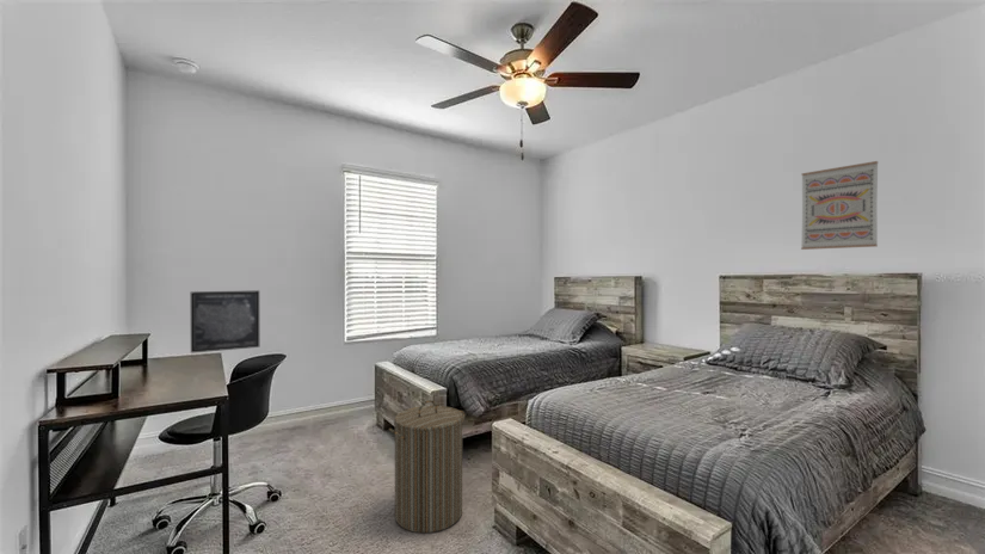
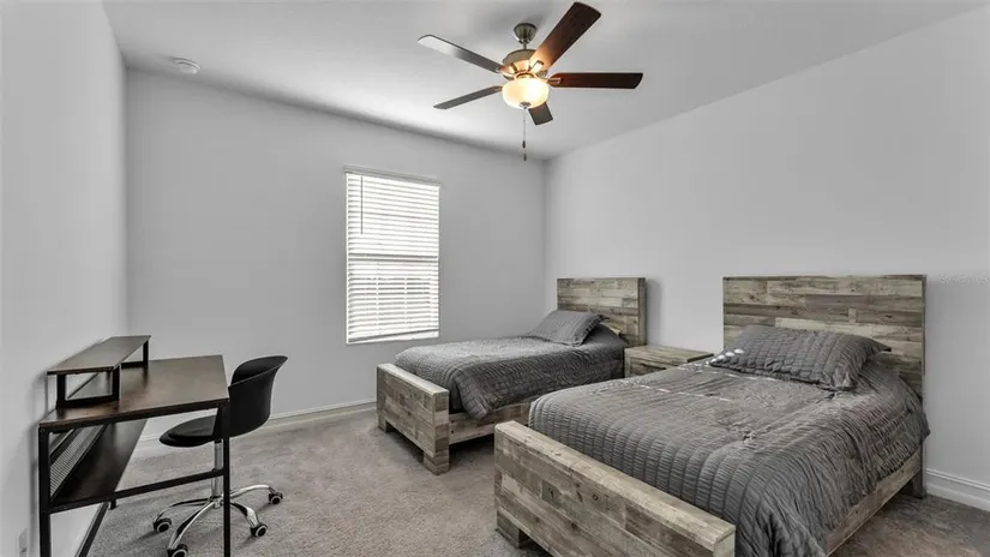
- wall art (226, 320)
- laundry hamper (429, 456)
- wall art (837, 208)
